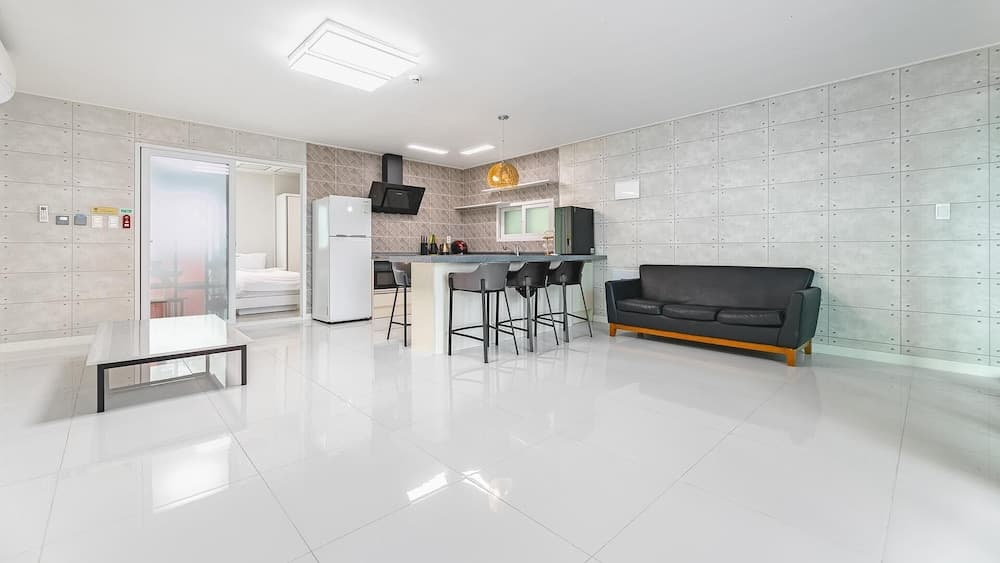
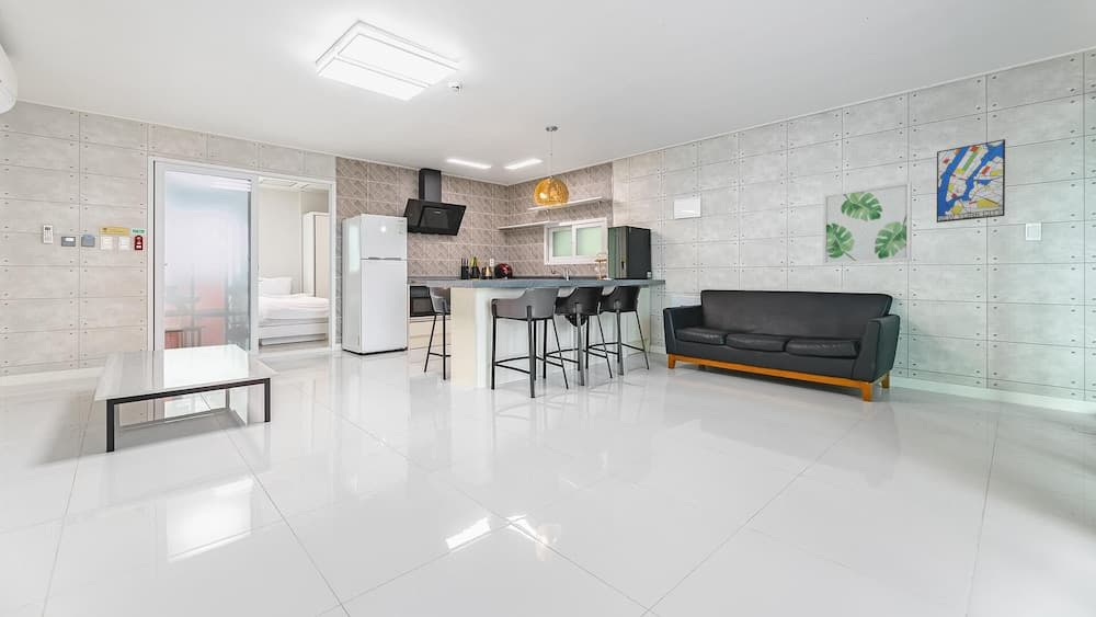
+ wall art (969, 182)
+ wall art (864, 226)
